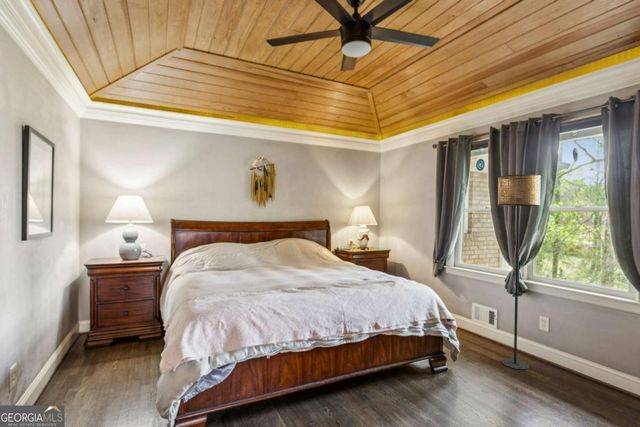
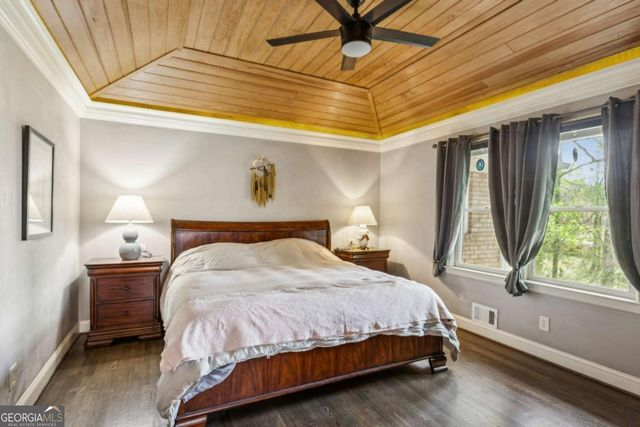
- floor lamp (517, 270)
